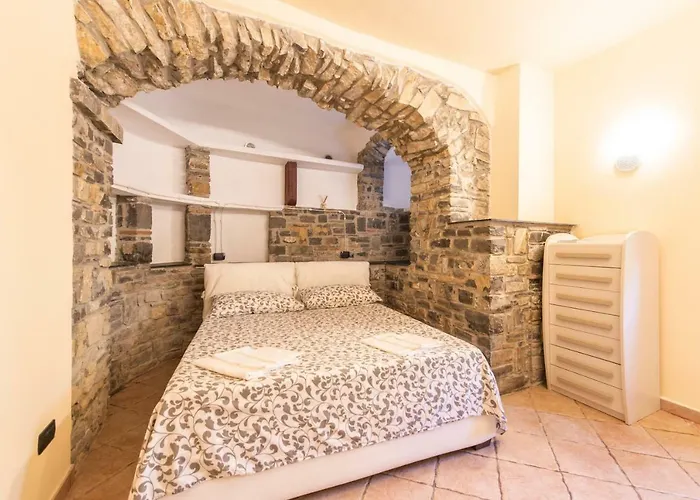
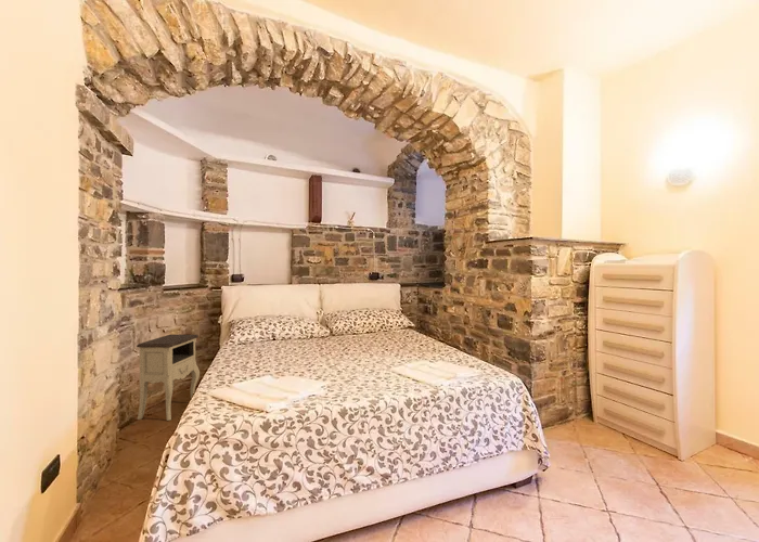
+ nightstand (169, 374)
